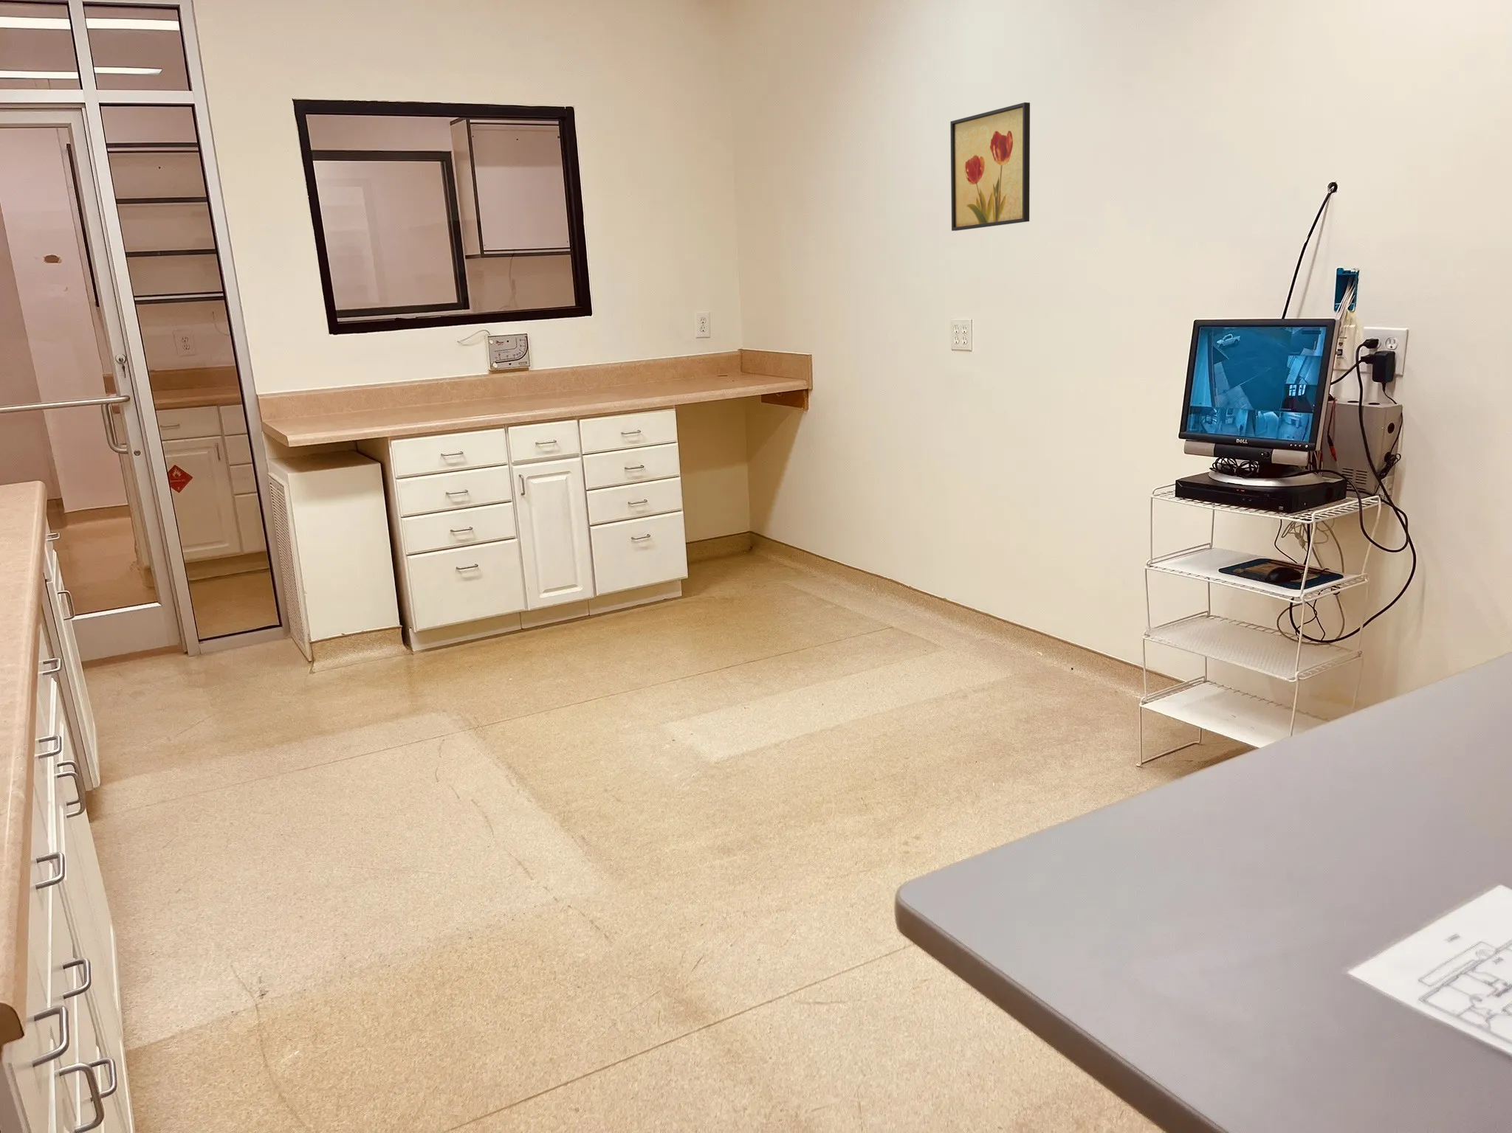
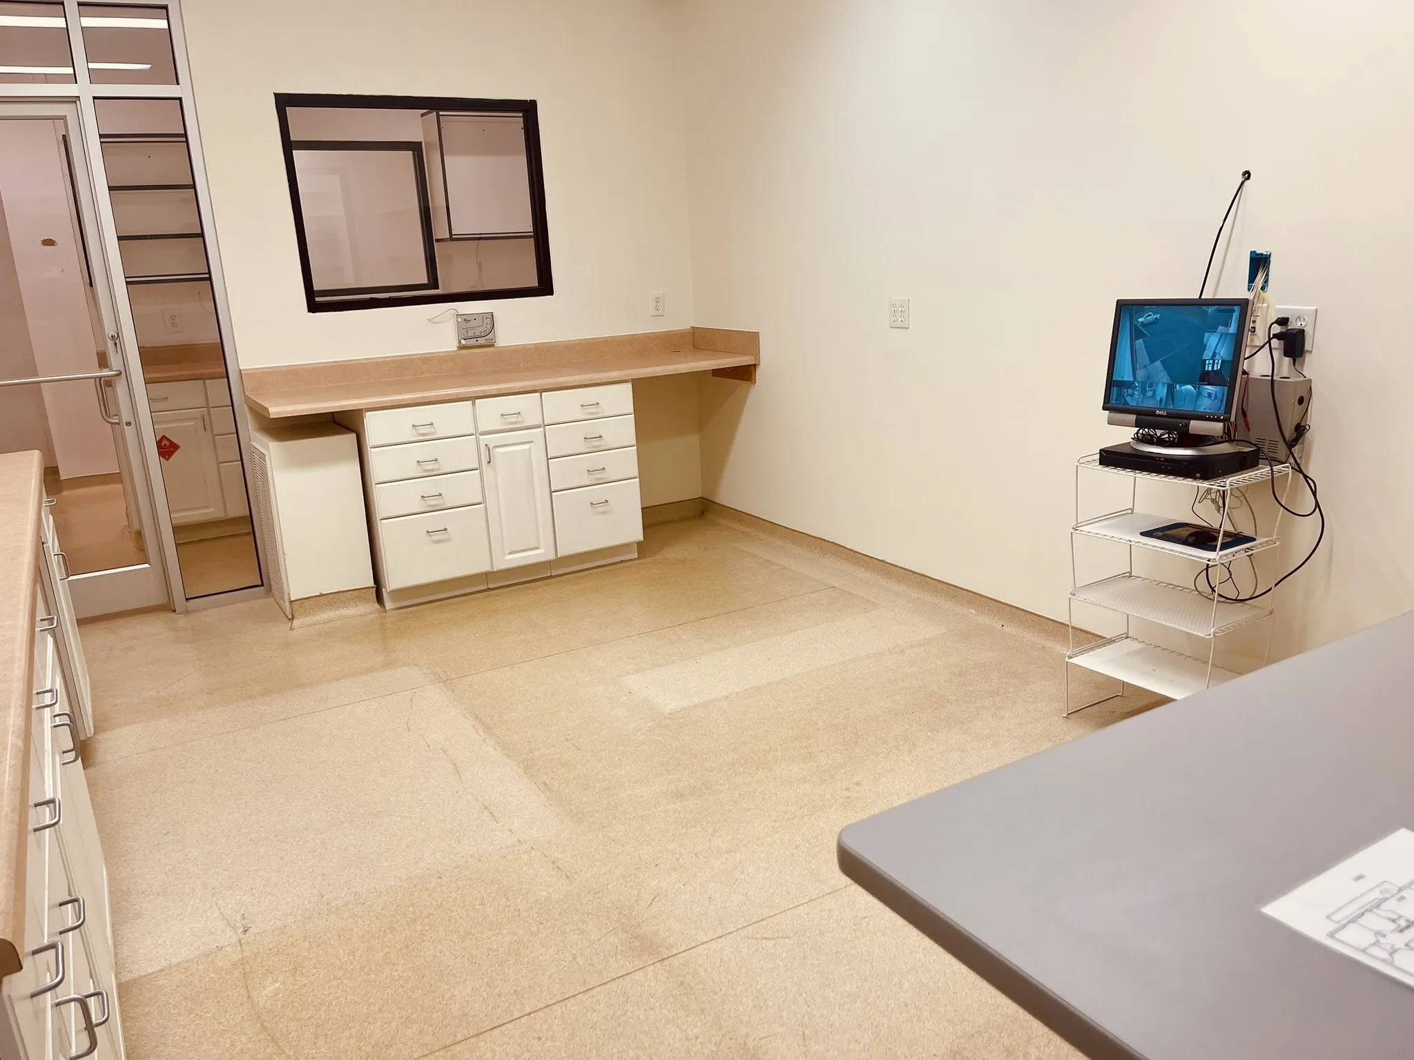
- wall art (991, 170)
